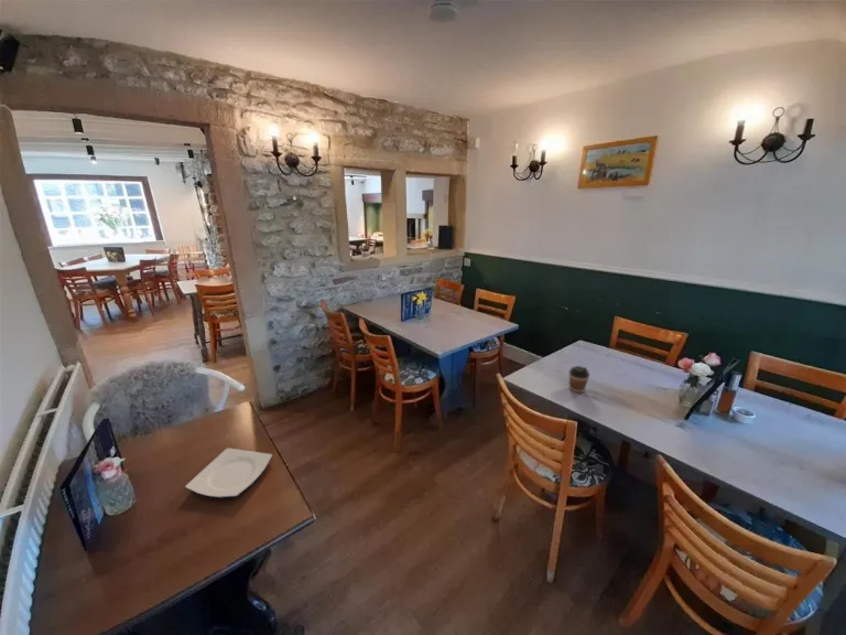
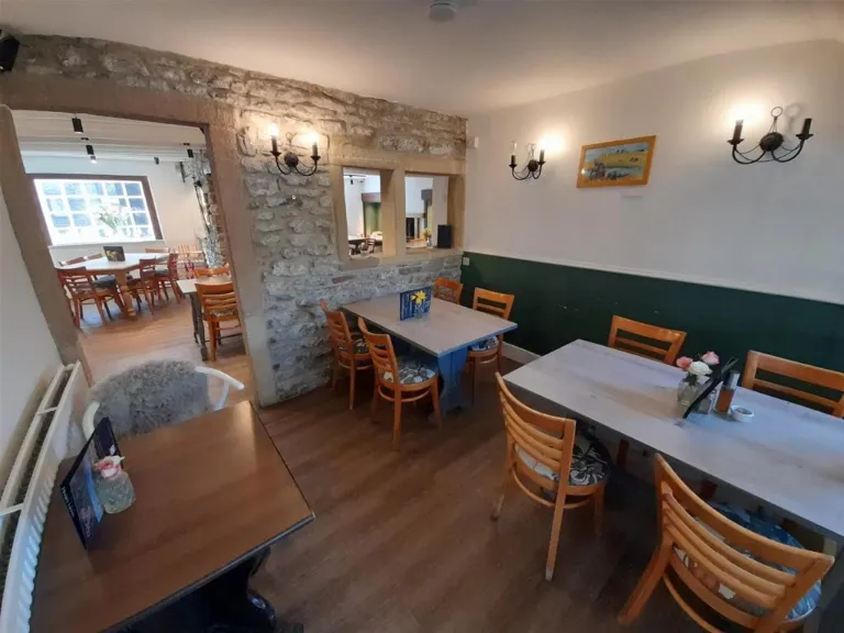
- coffee cup (578, 378)
- plate (231, 473)
